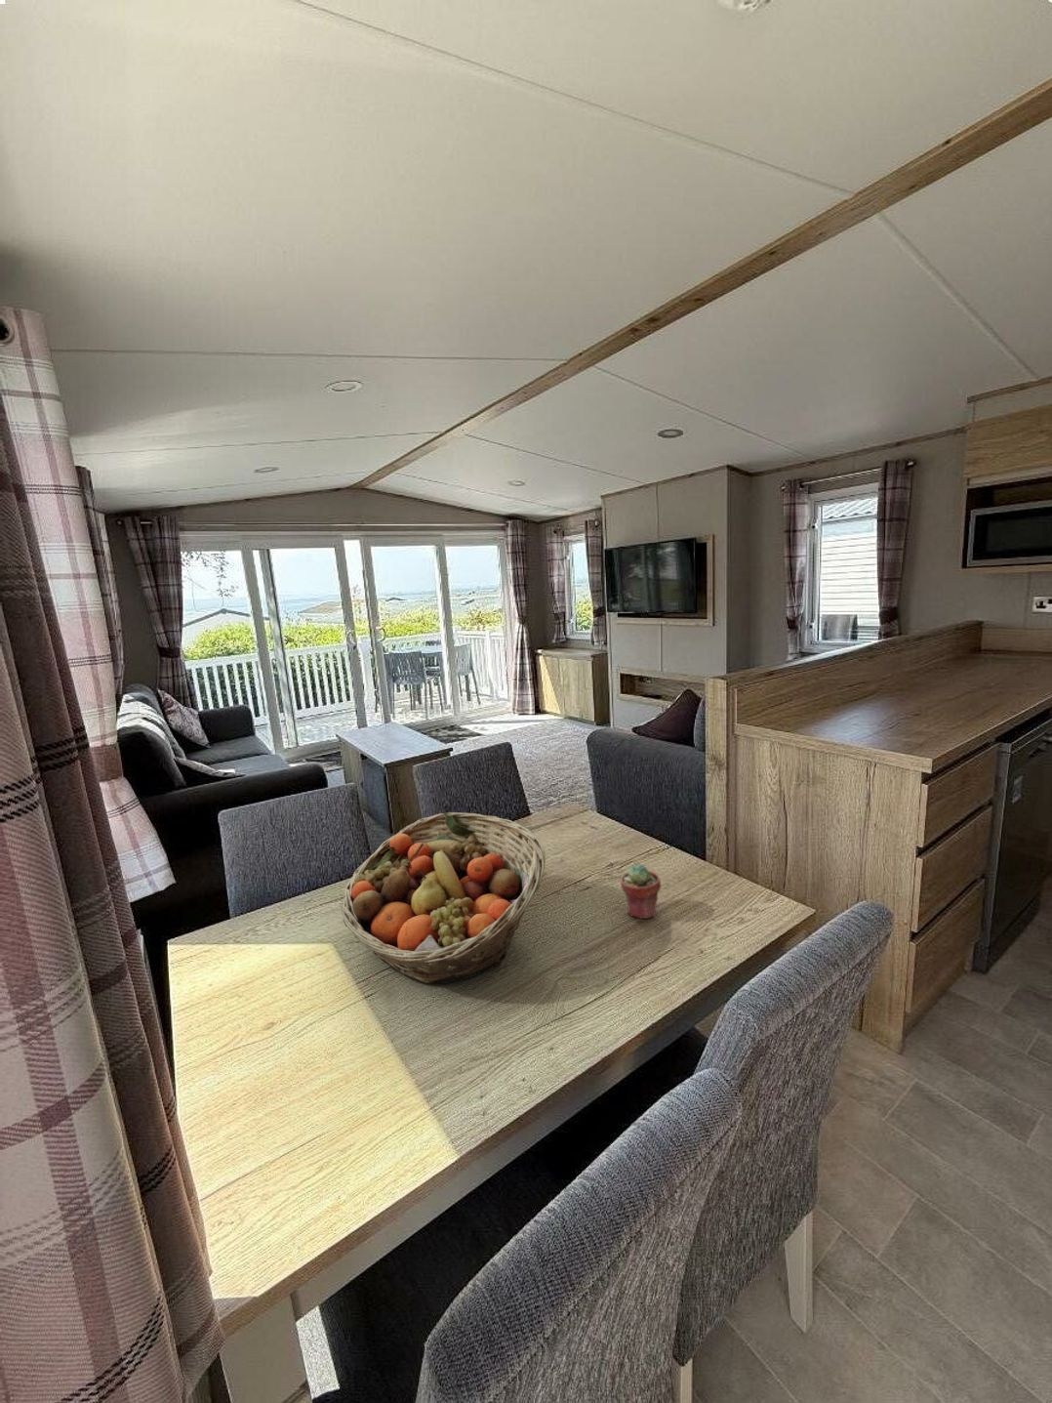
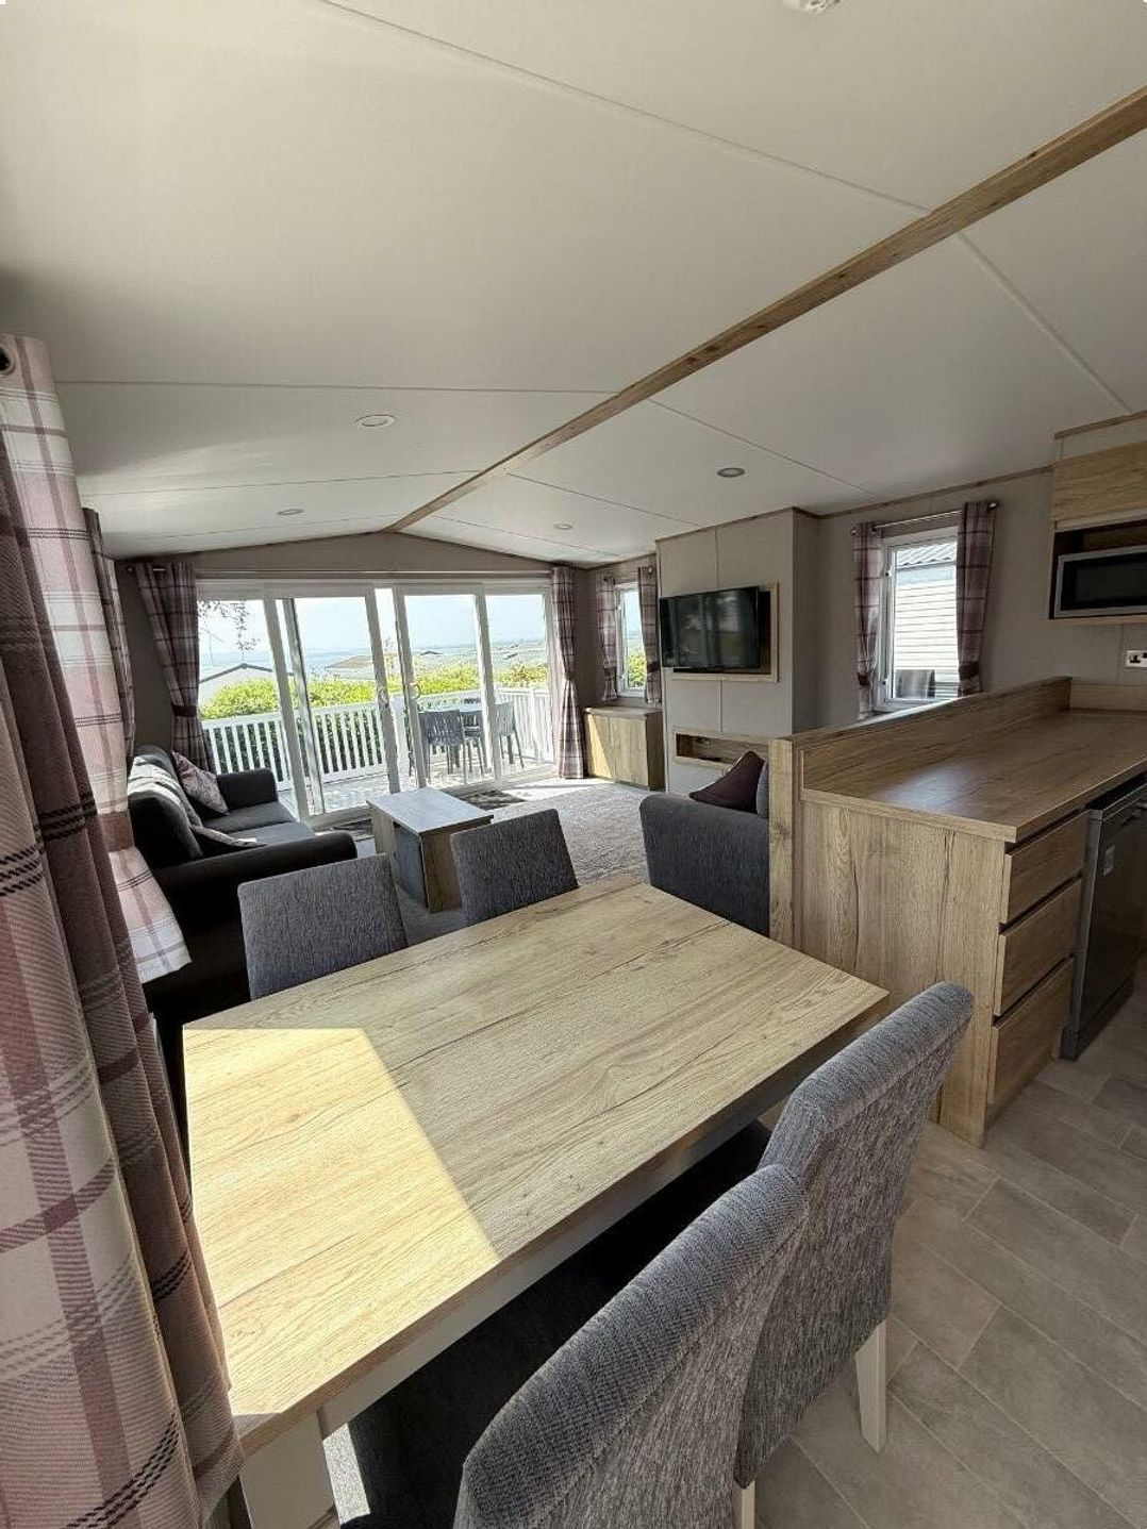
- potted succulent (640, 888)
- fruit basket (443, 889)
